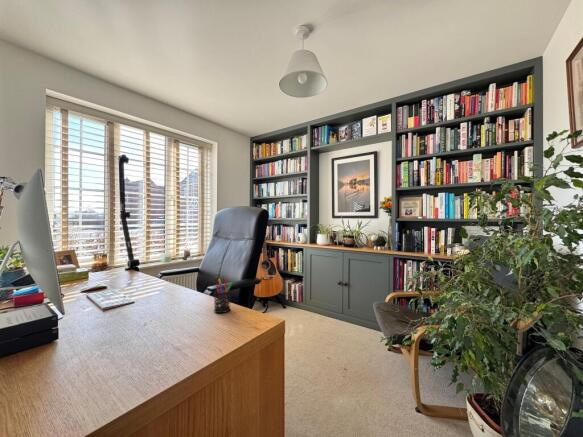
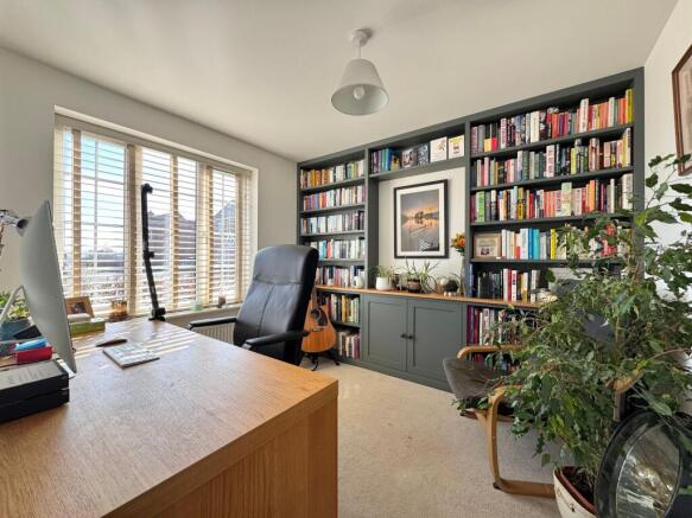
- pen holder (224, 293)
